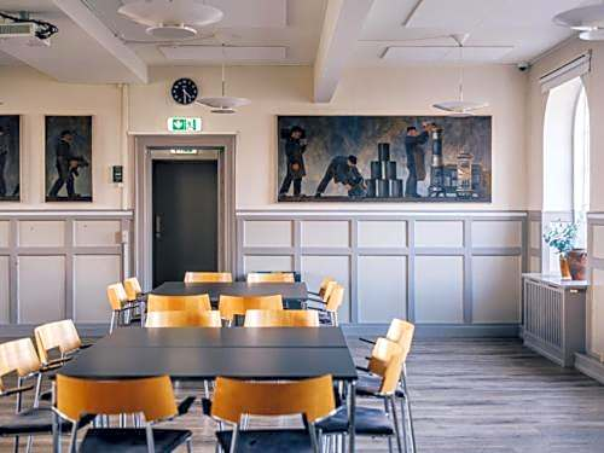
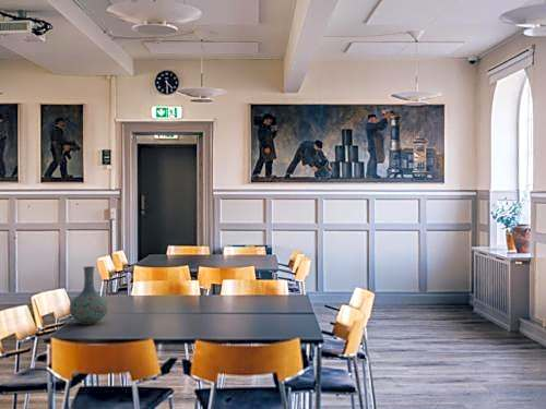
+ vase (88, 294)
